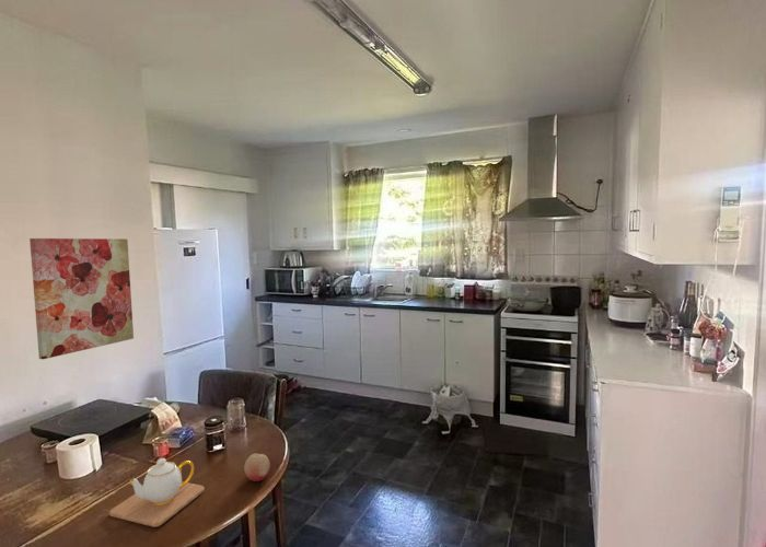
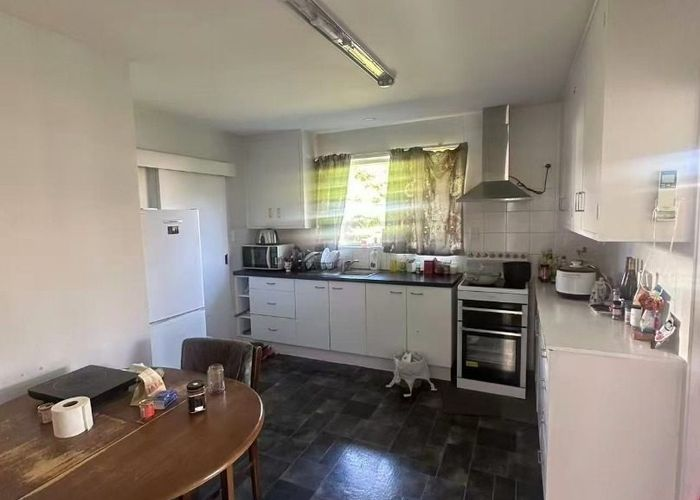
- wall art (86, 293)
- teapot (158, 479)
- fruit (257, 466)
